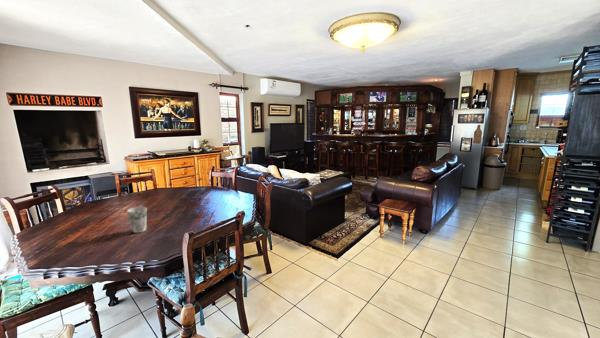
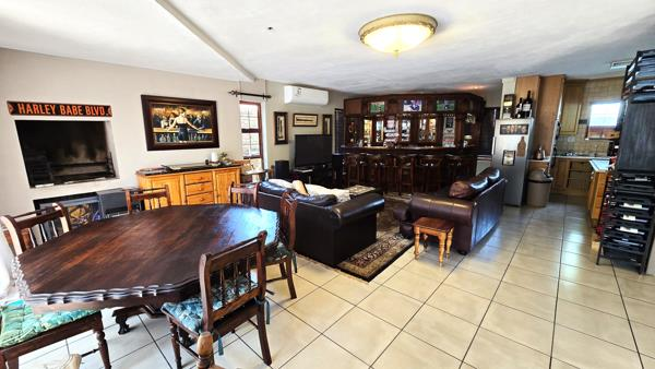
- cup (138, 219)
